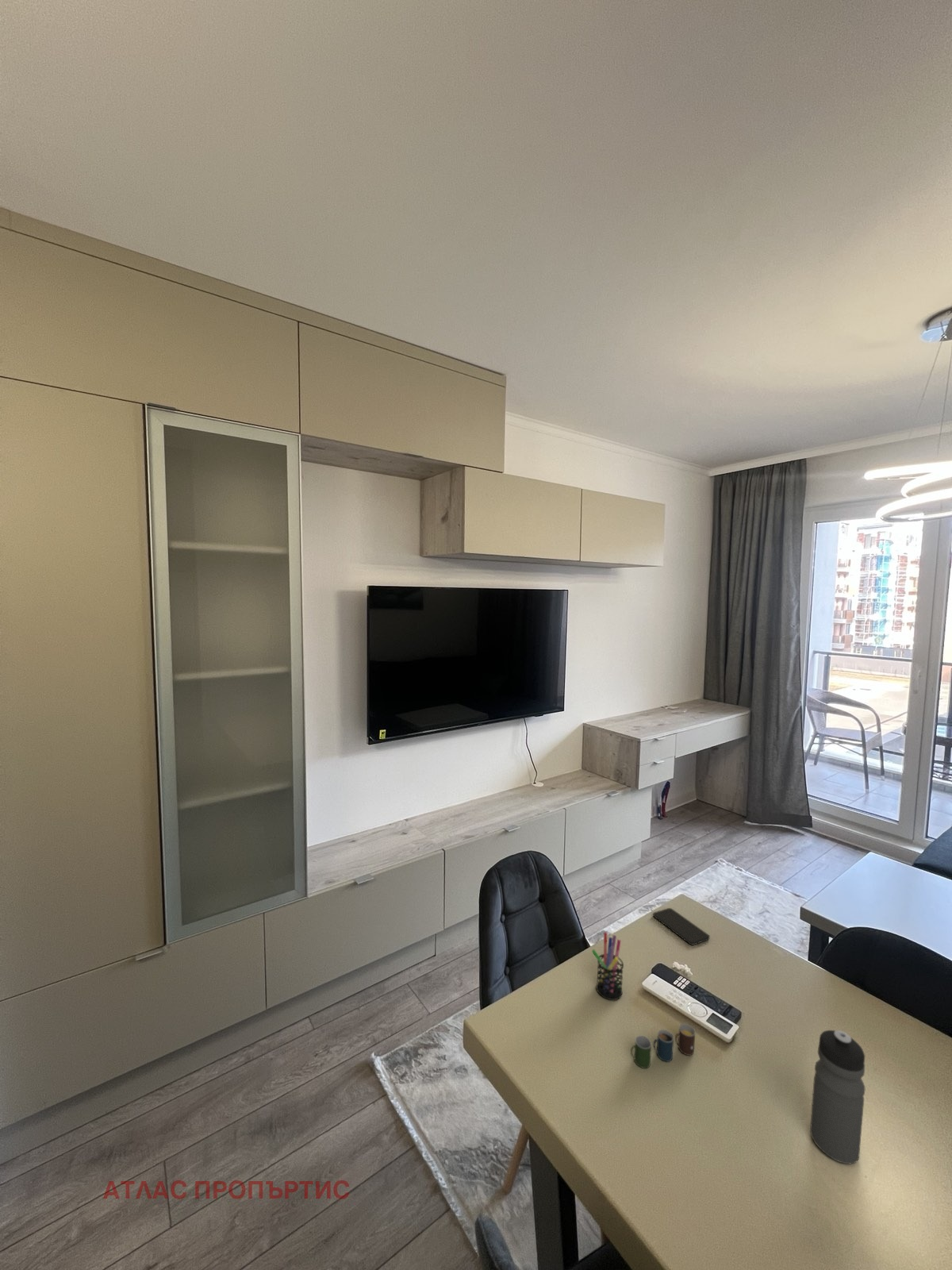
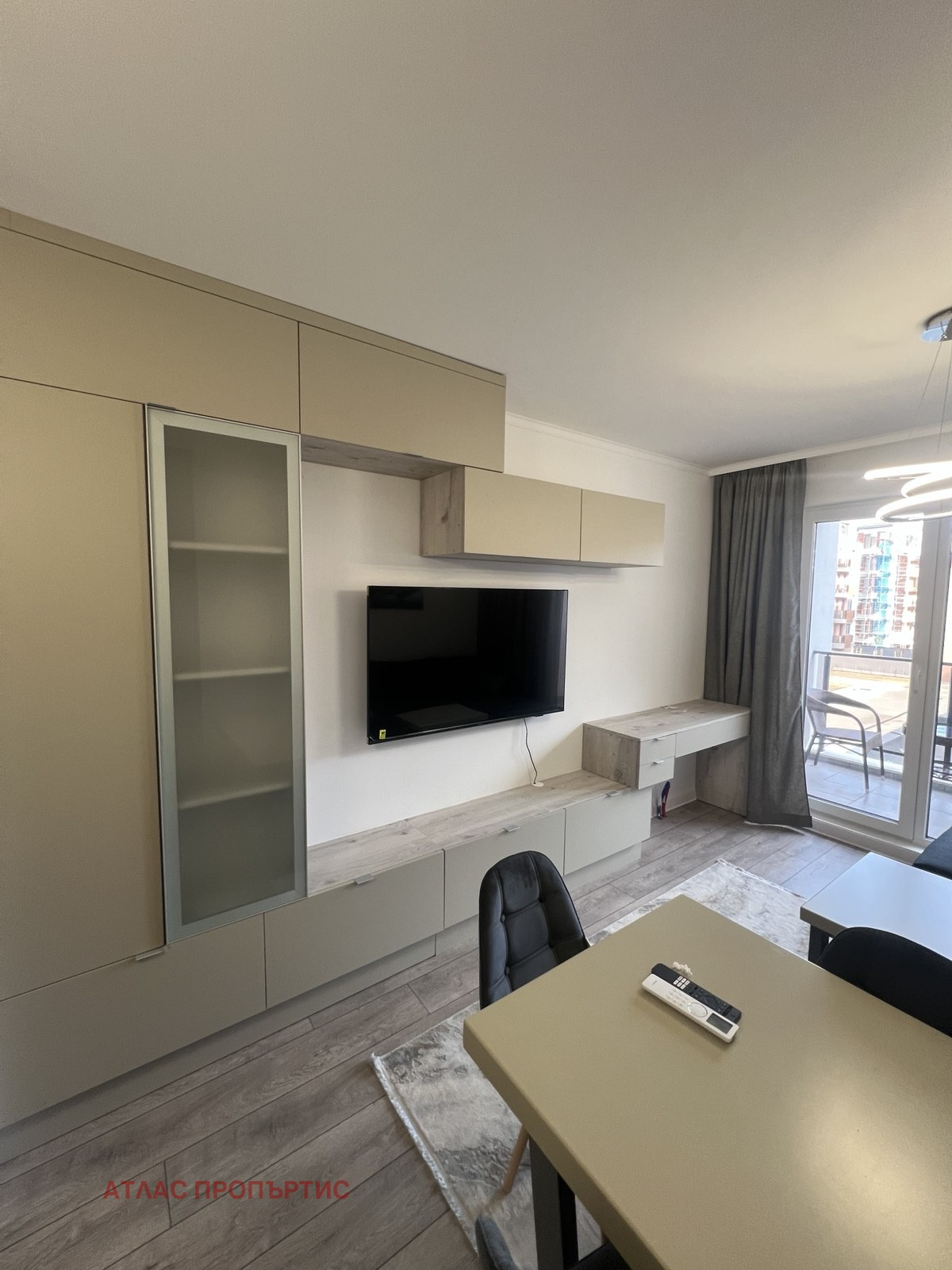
- cup (662, 1040)
- pen holder (606, 965)
- smartphone (680, 926)
- water bottle (838, 1090)
